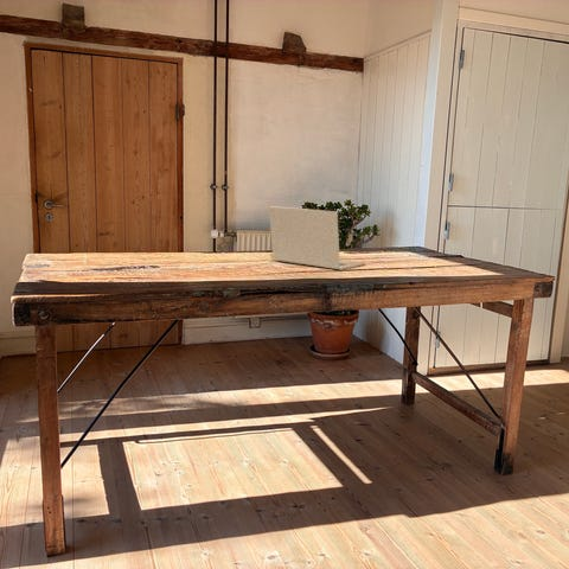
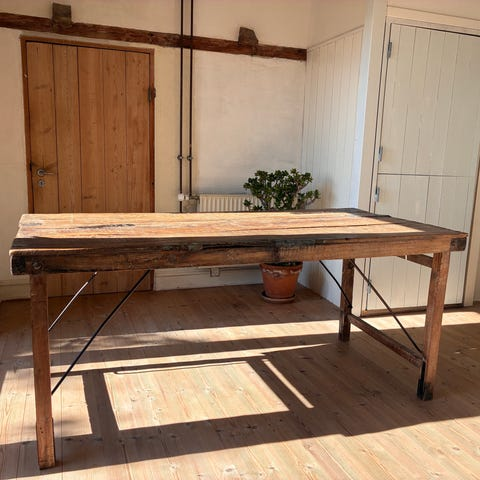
- laptop (318, 236)
